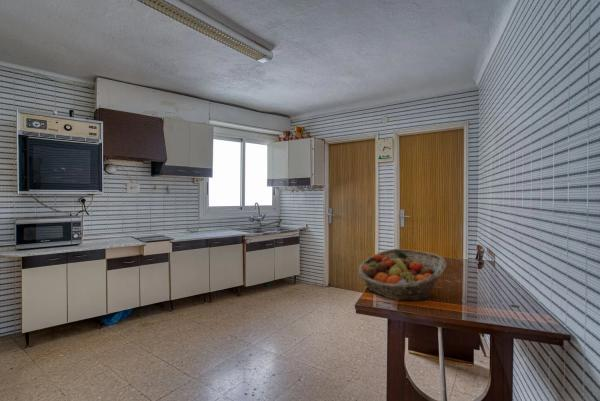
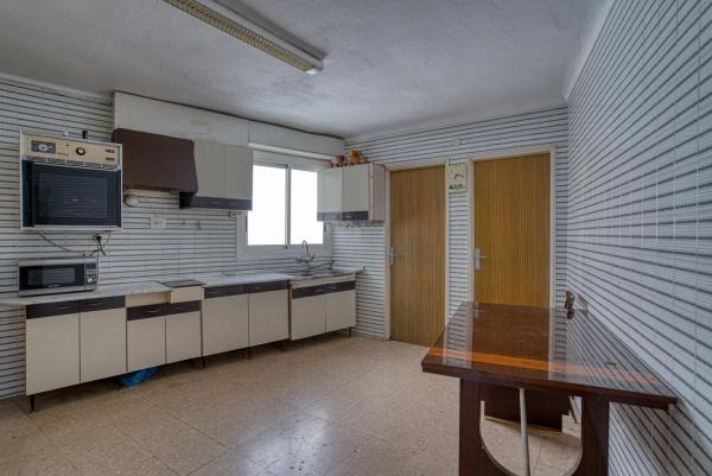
- fruit basket (399, 272)
